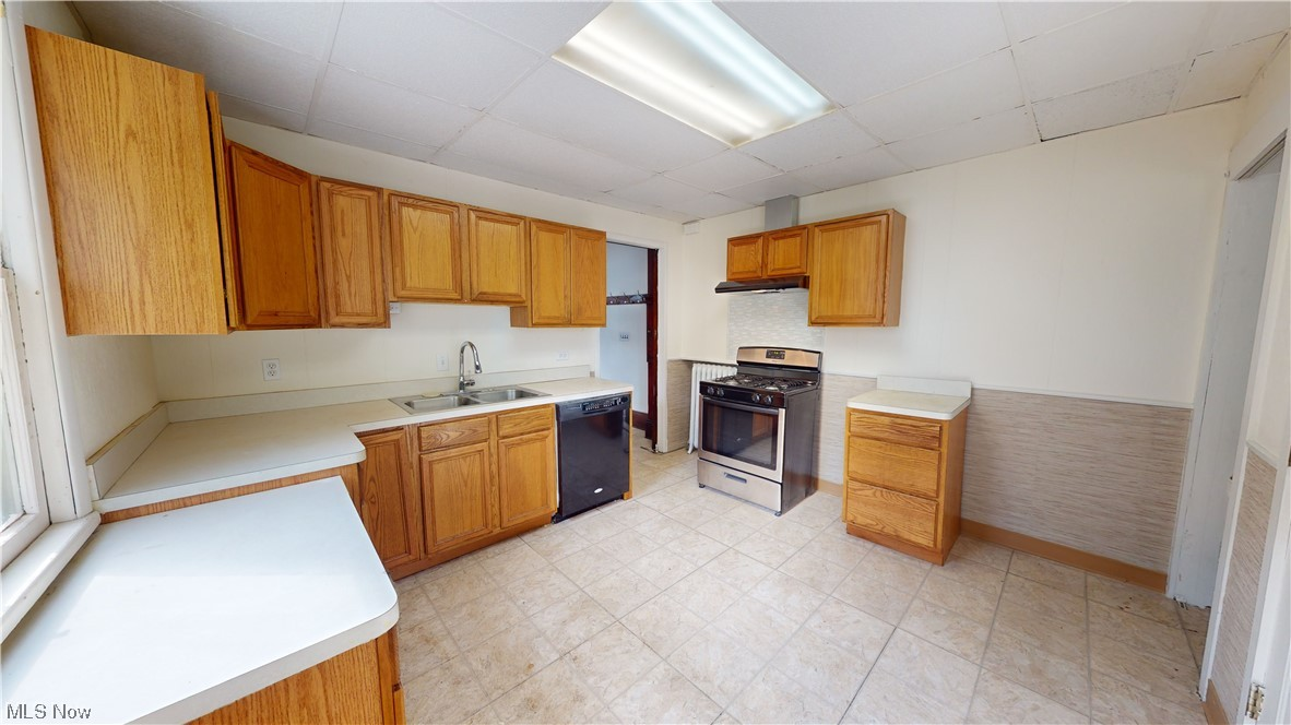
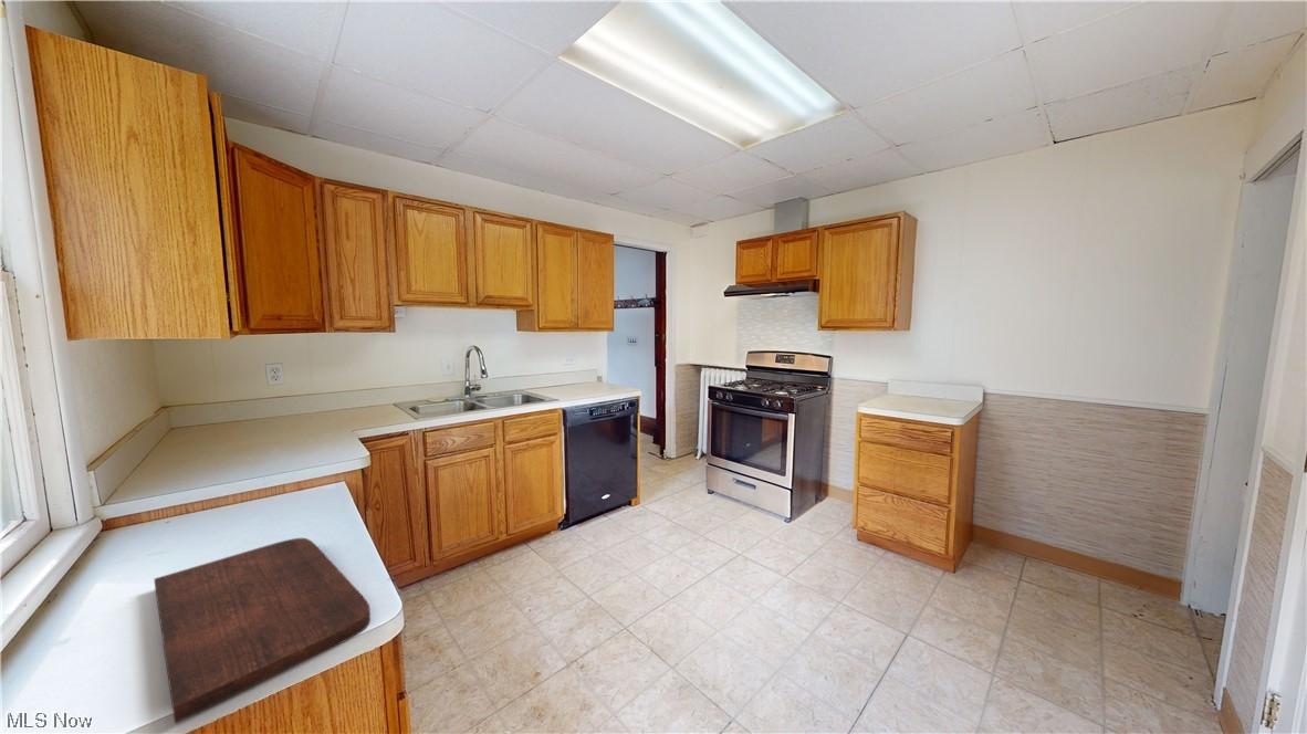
+ cutting board (260, 600)
